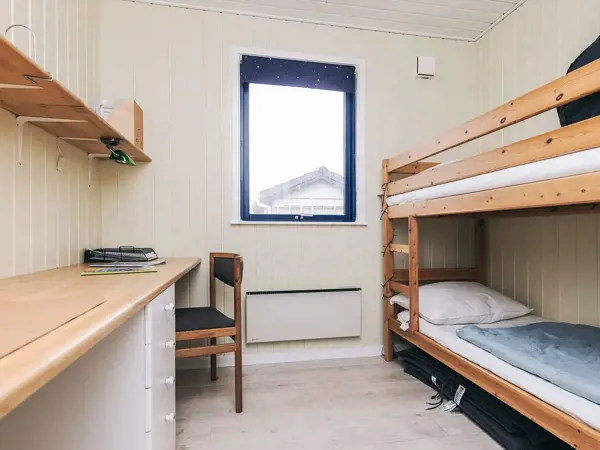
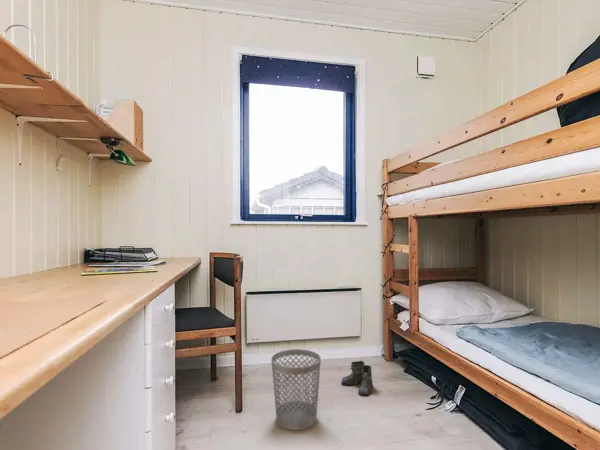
+ wastebasket (296, 388)
+ boots (358, 375)
